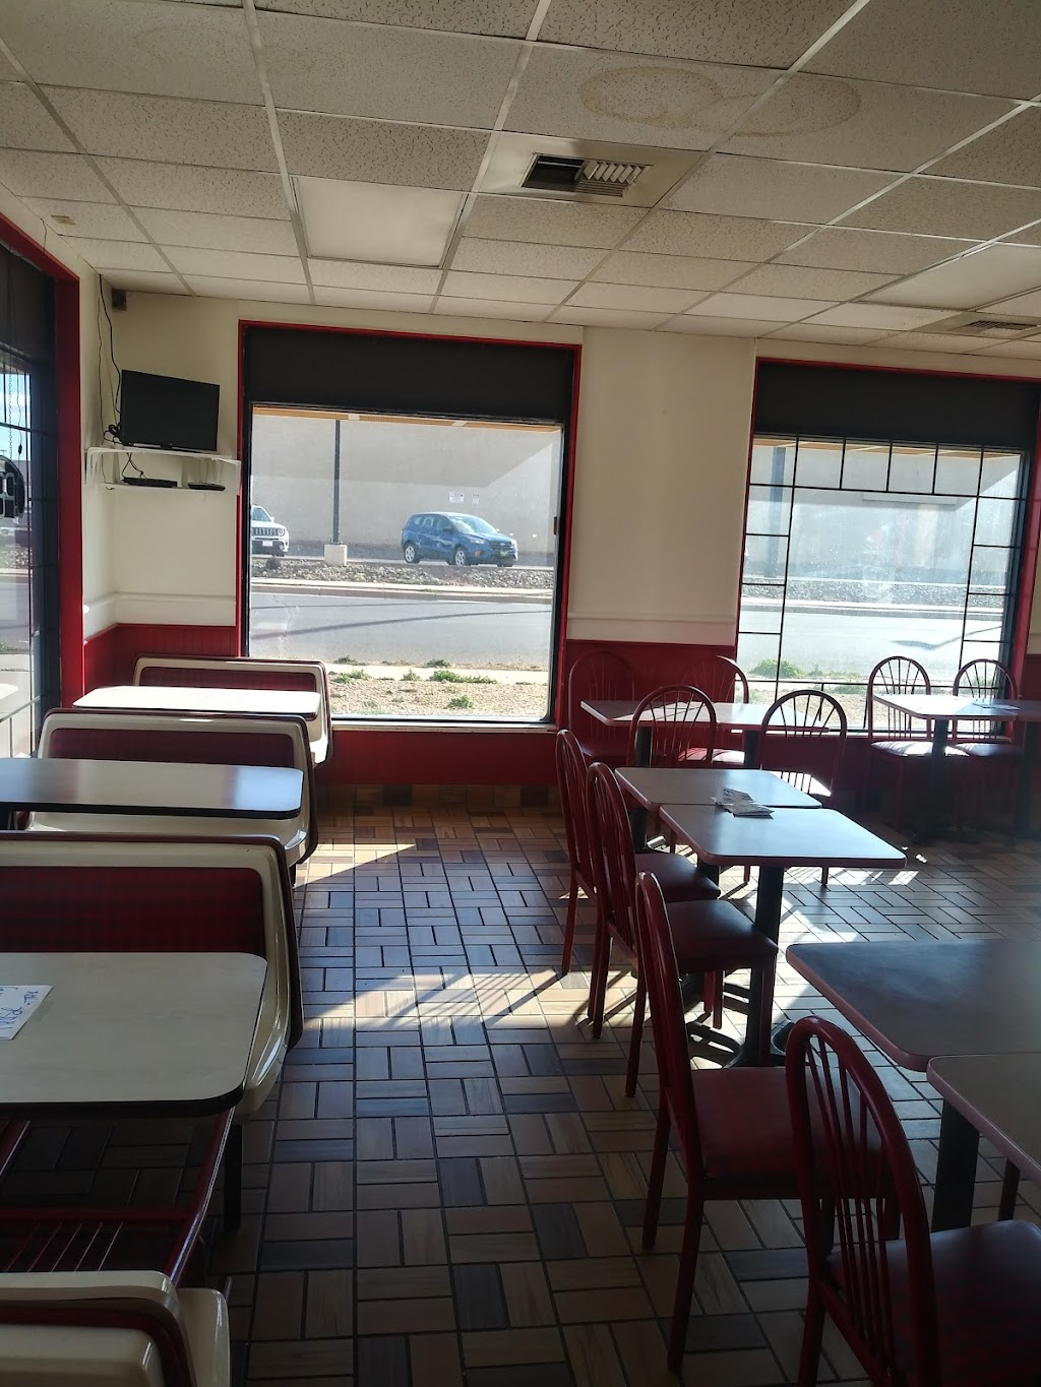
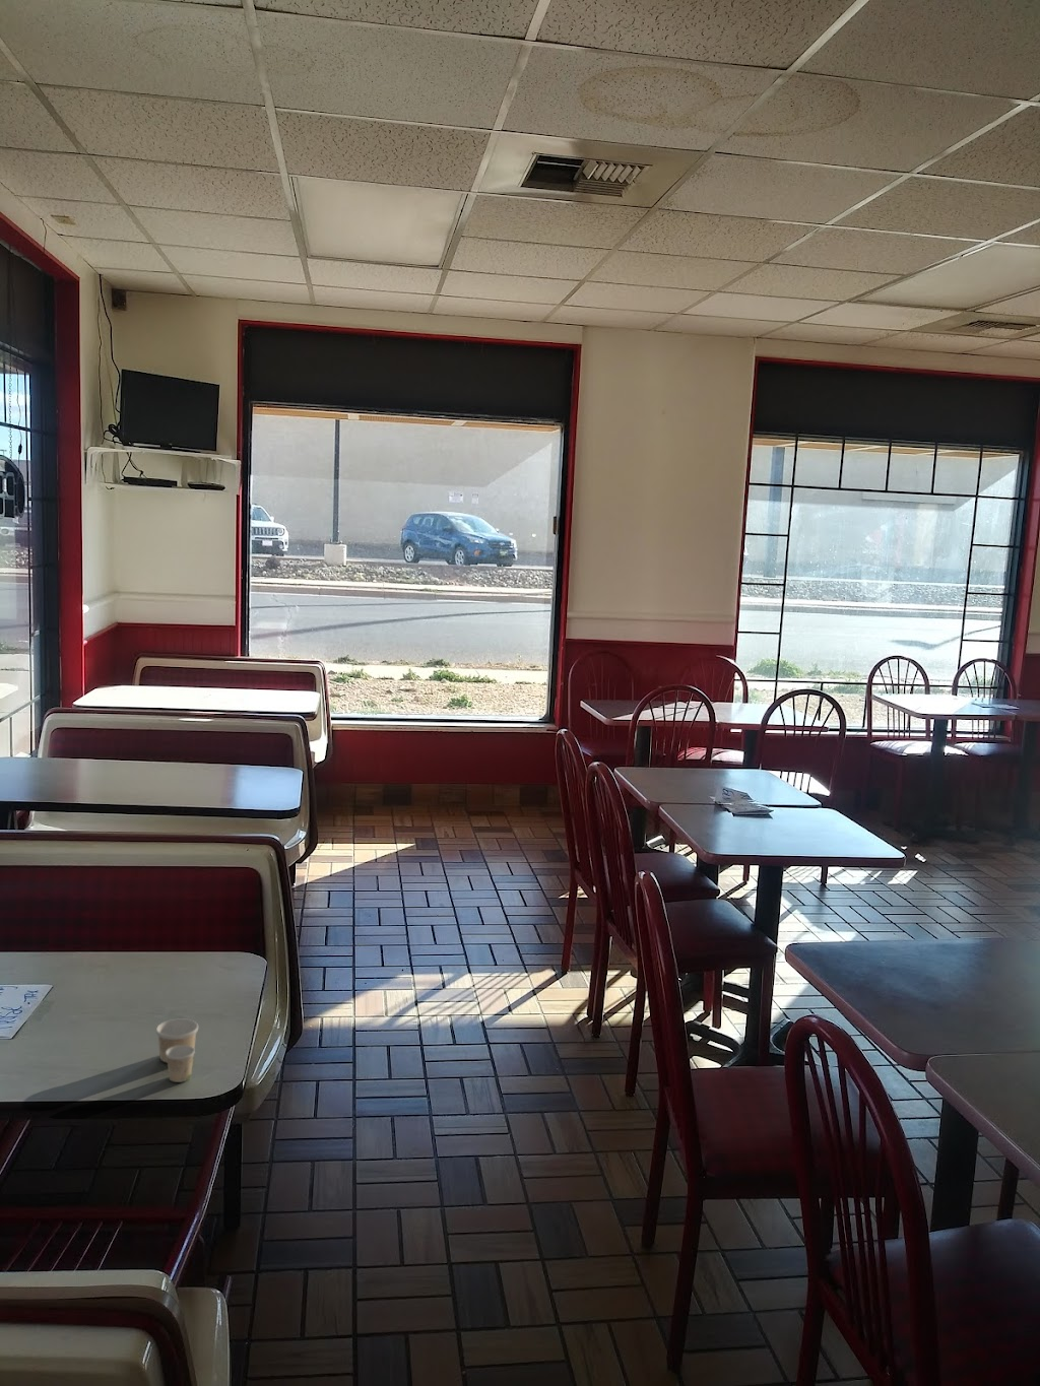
+ paper cup (178, 1050)
